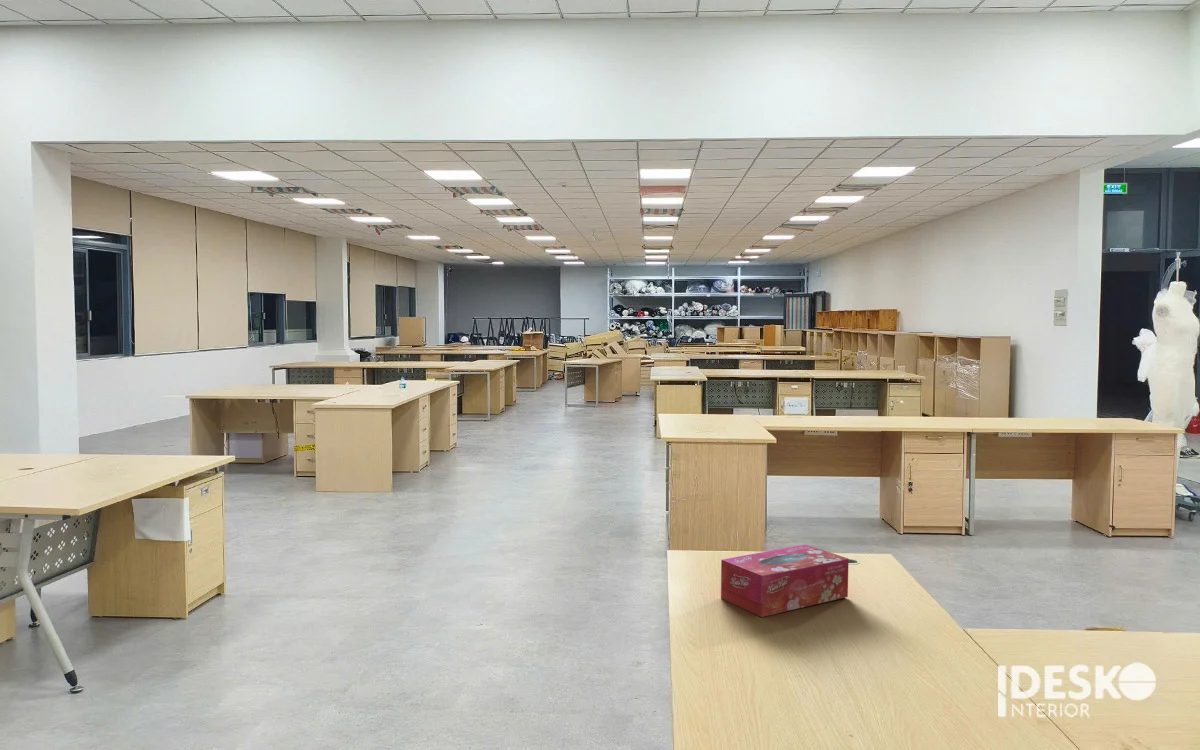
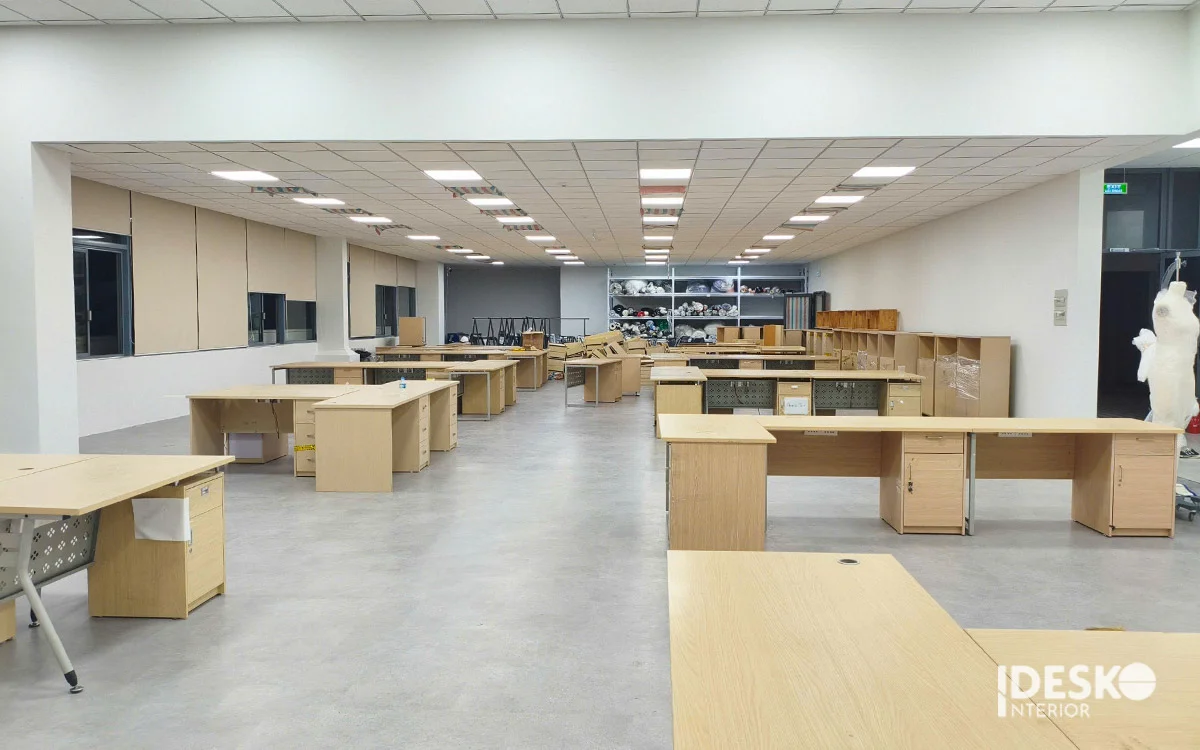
- tissue box (784, 578)
